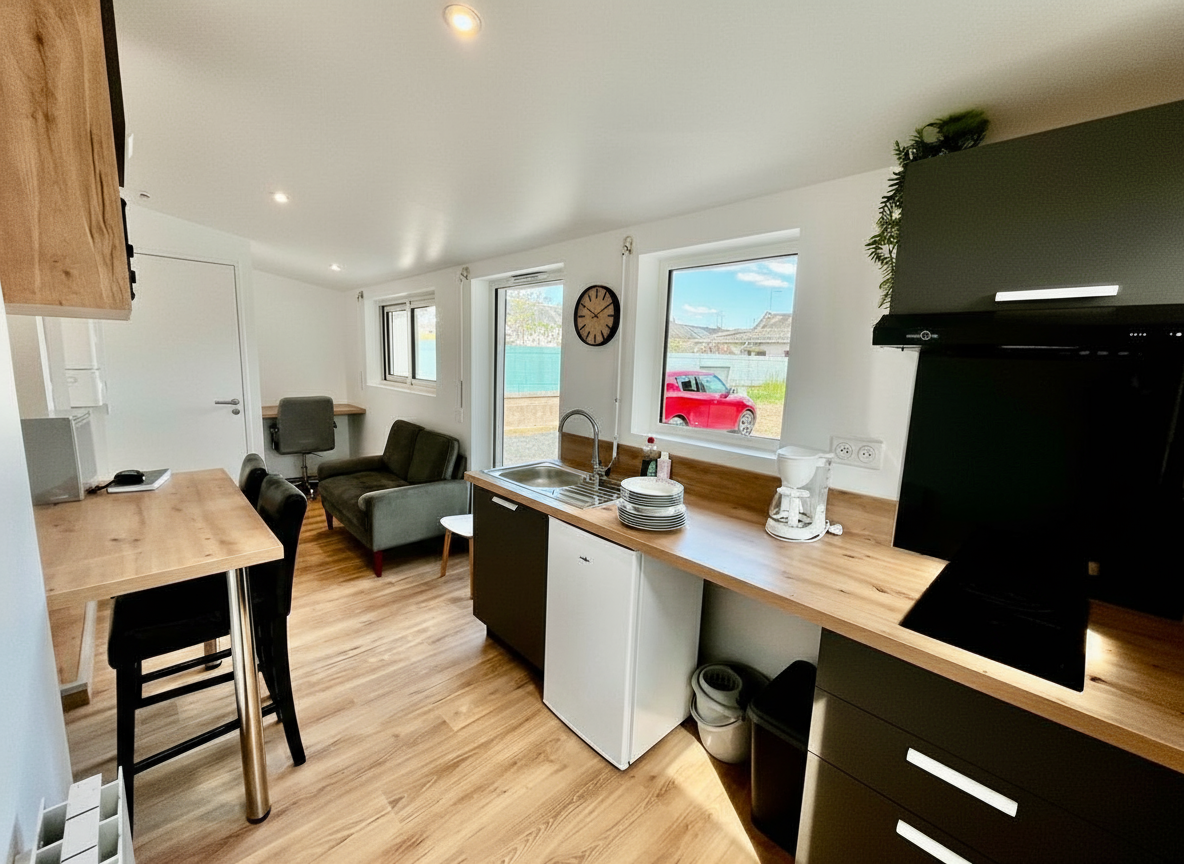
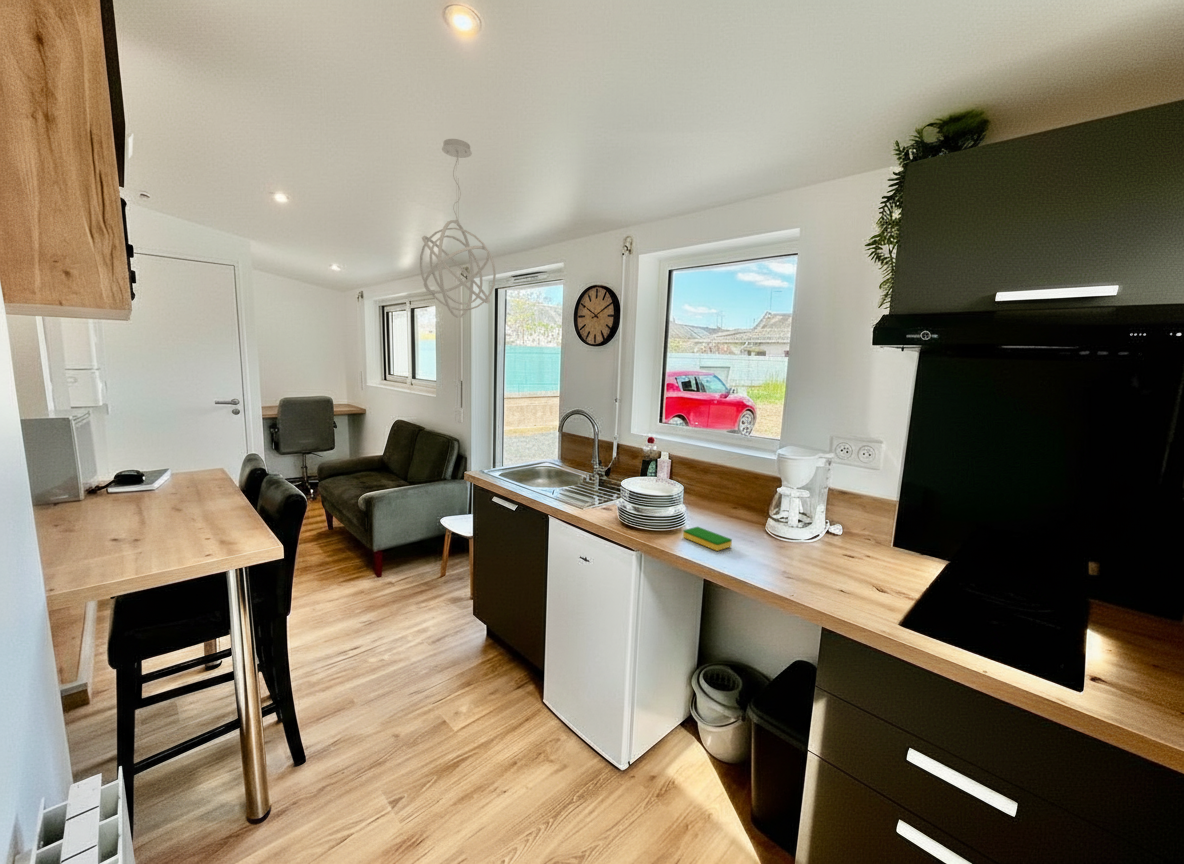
+ pendant light (459, 230)
+ dish sponge (706, 538)
